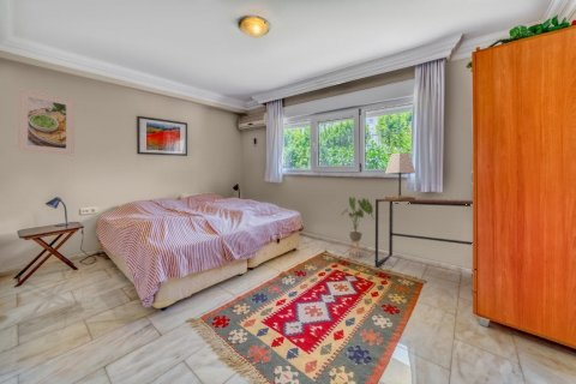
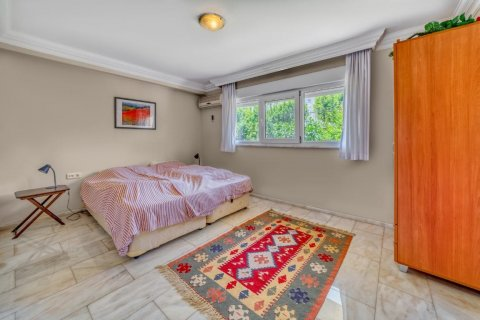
- house plant (356, 226)
- lamp (400, 175)
- desk (431, 238)
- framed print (47, 124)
